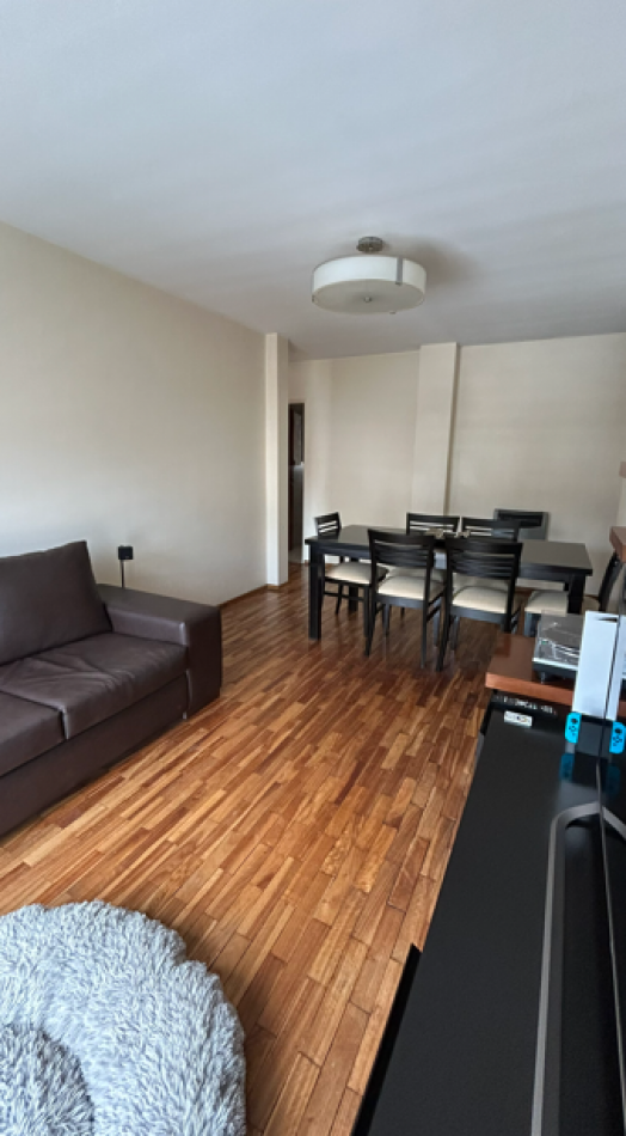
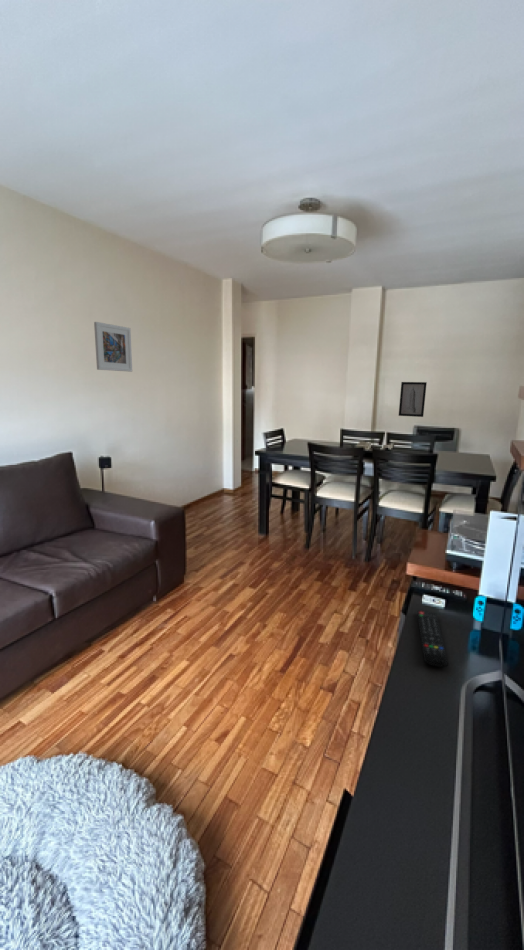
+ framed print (114, 348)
+ remote control (430, 635)
+ wall art (412, 399)
